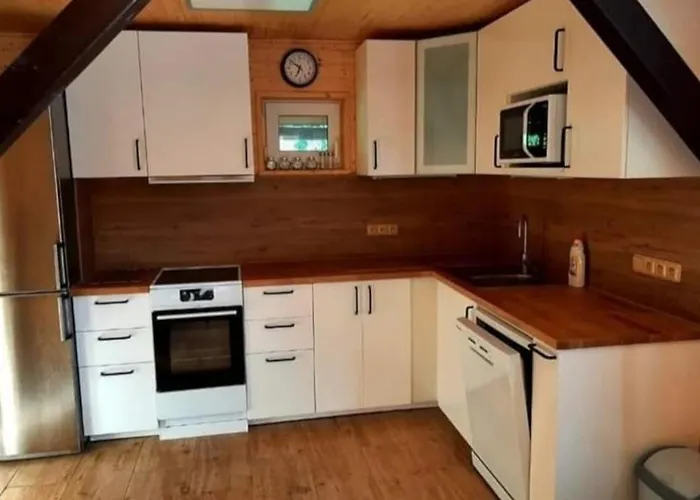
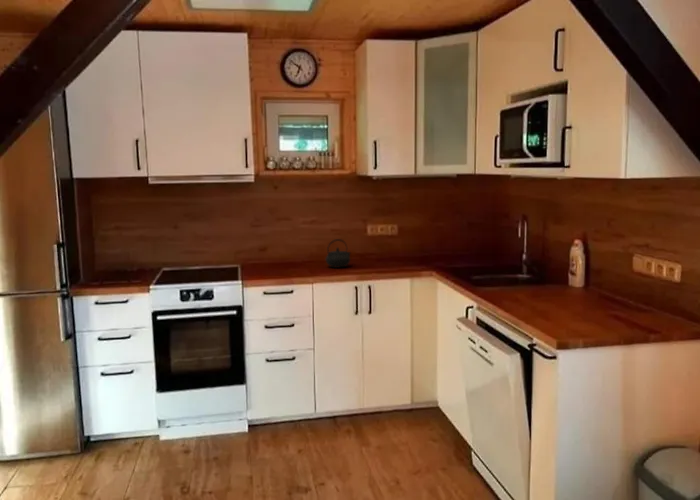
+ kettle (339, 252)
